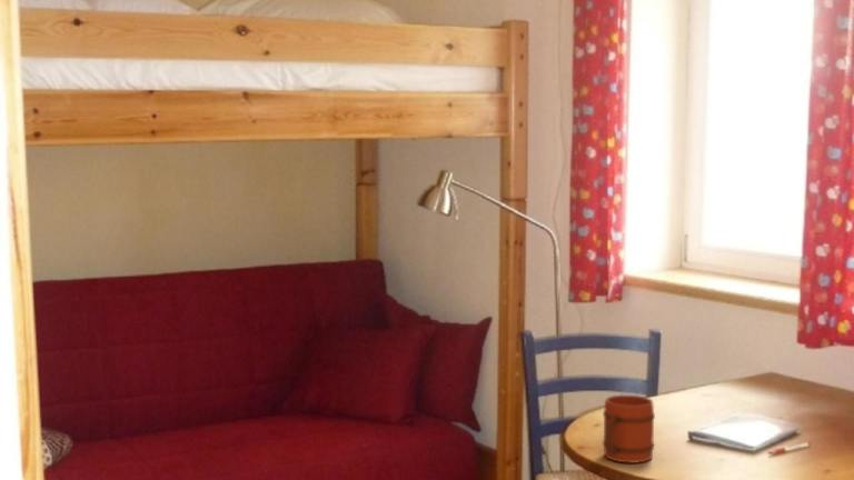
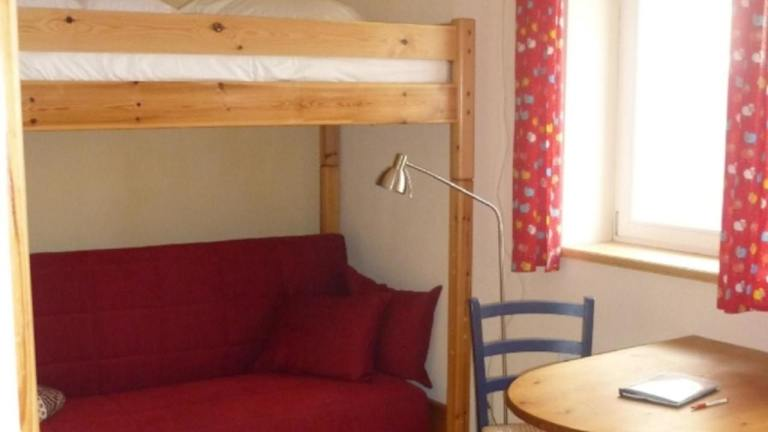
- mug (624, 429)
